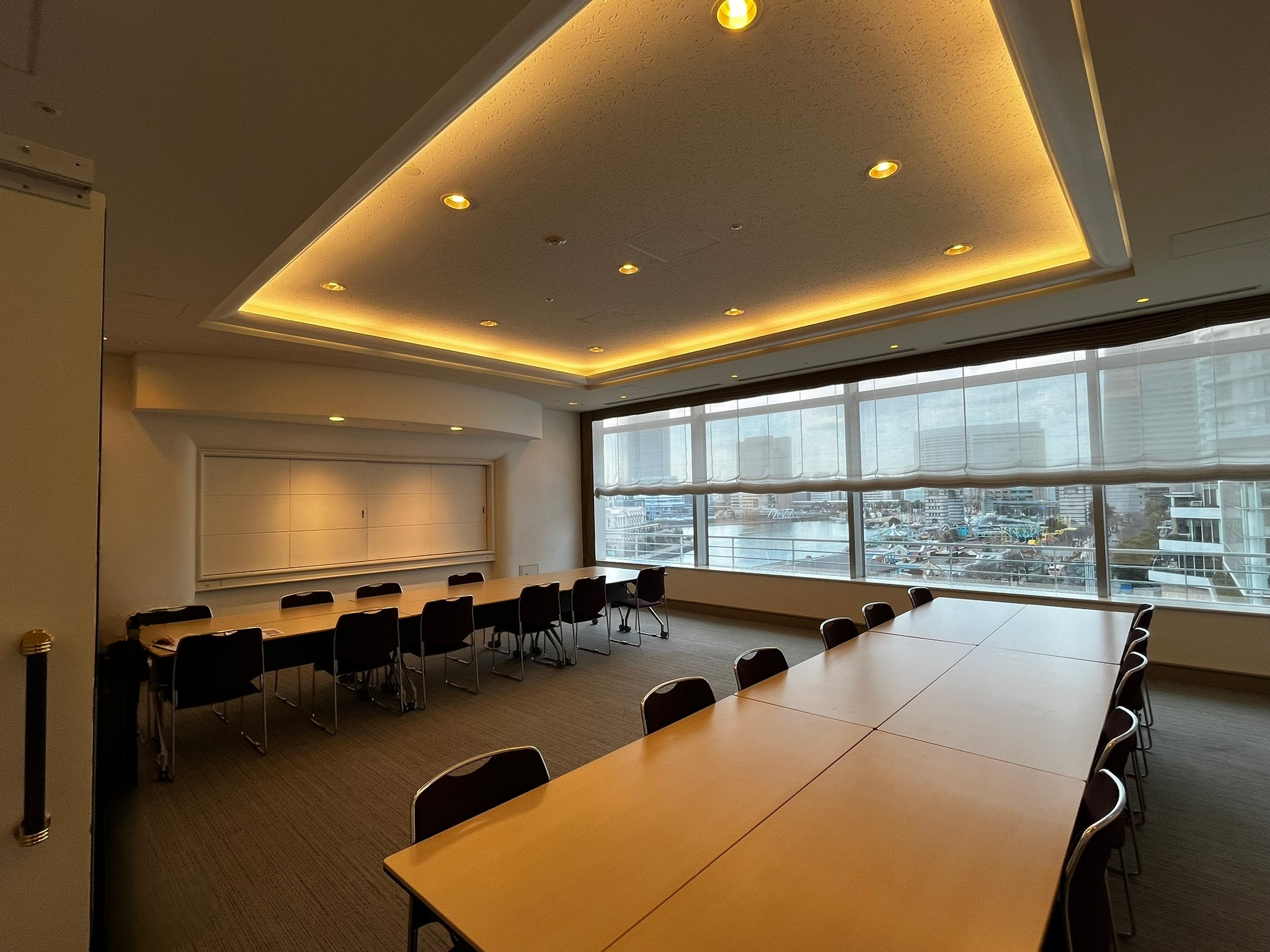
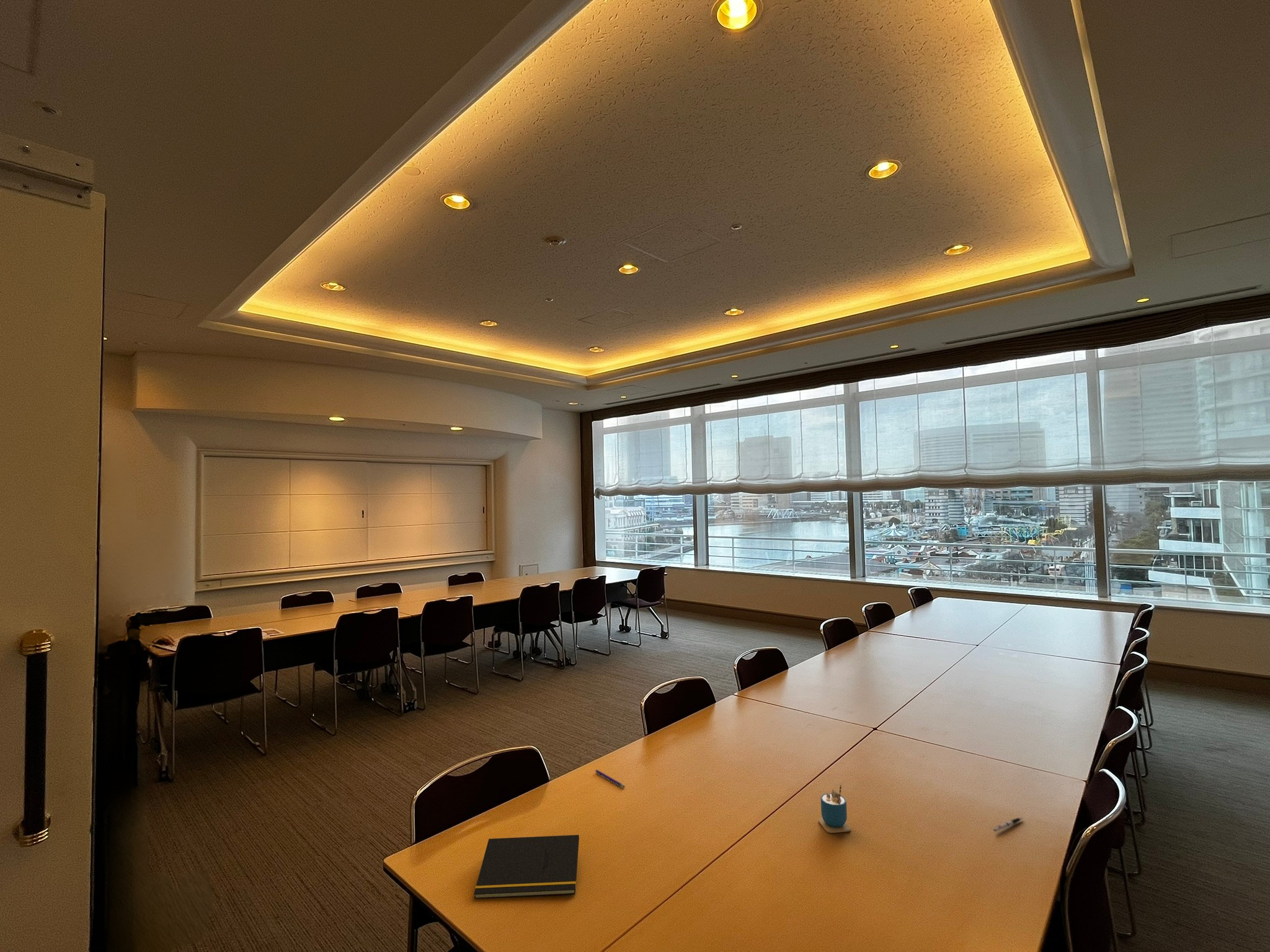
+ pen (1008, 823)
+ notepad (530, 865)
+ pen (610, 778)
+ cup (833, 803)
